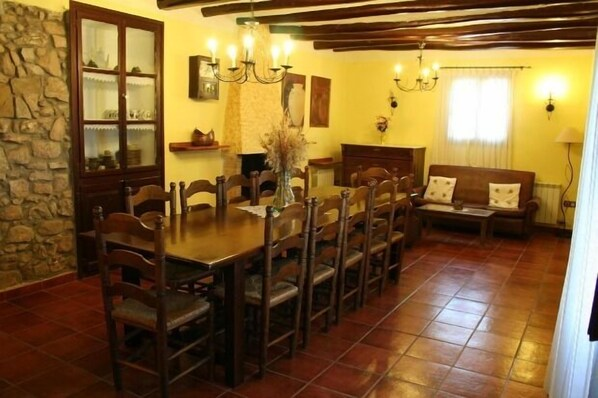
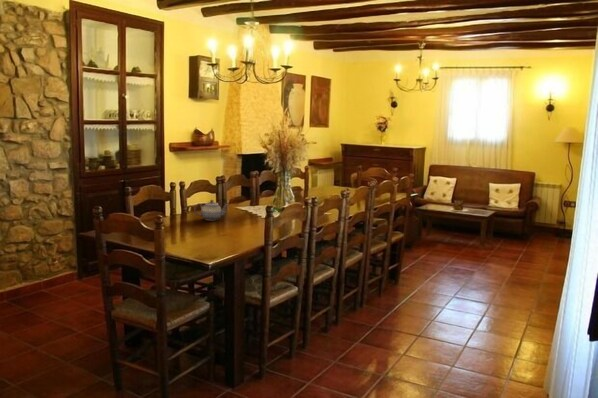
+ teapot (211, 209)
